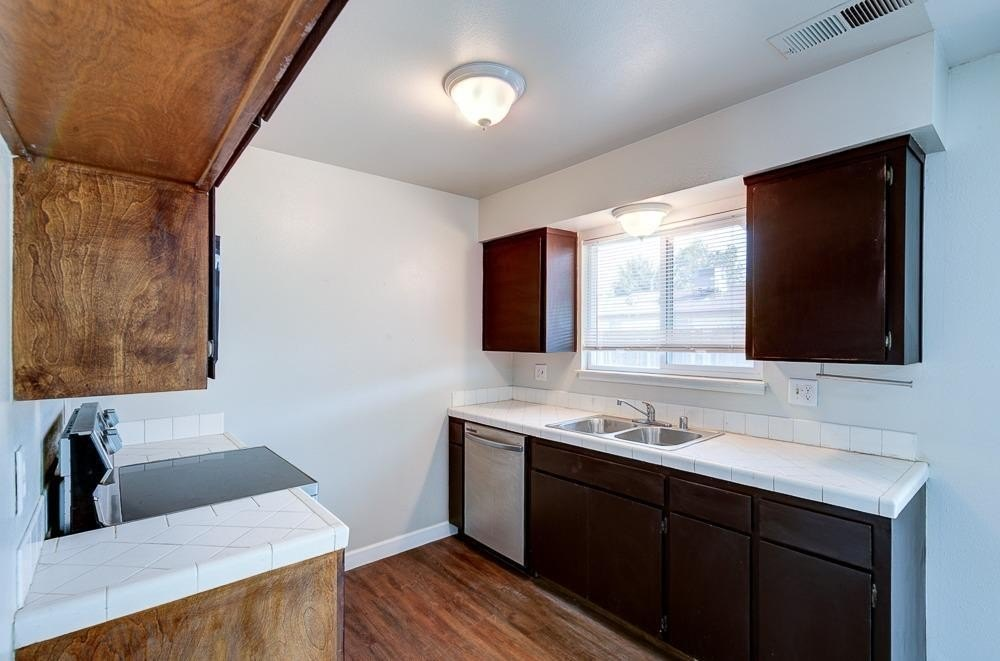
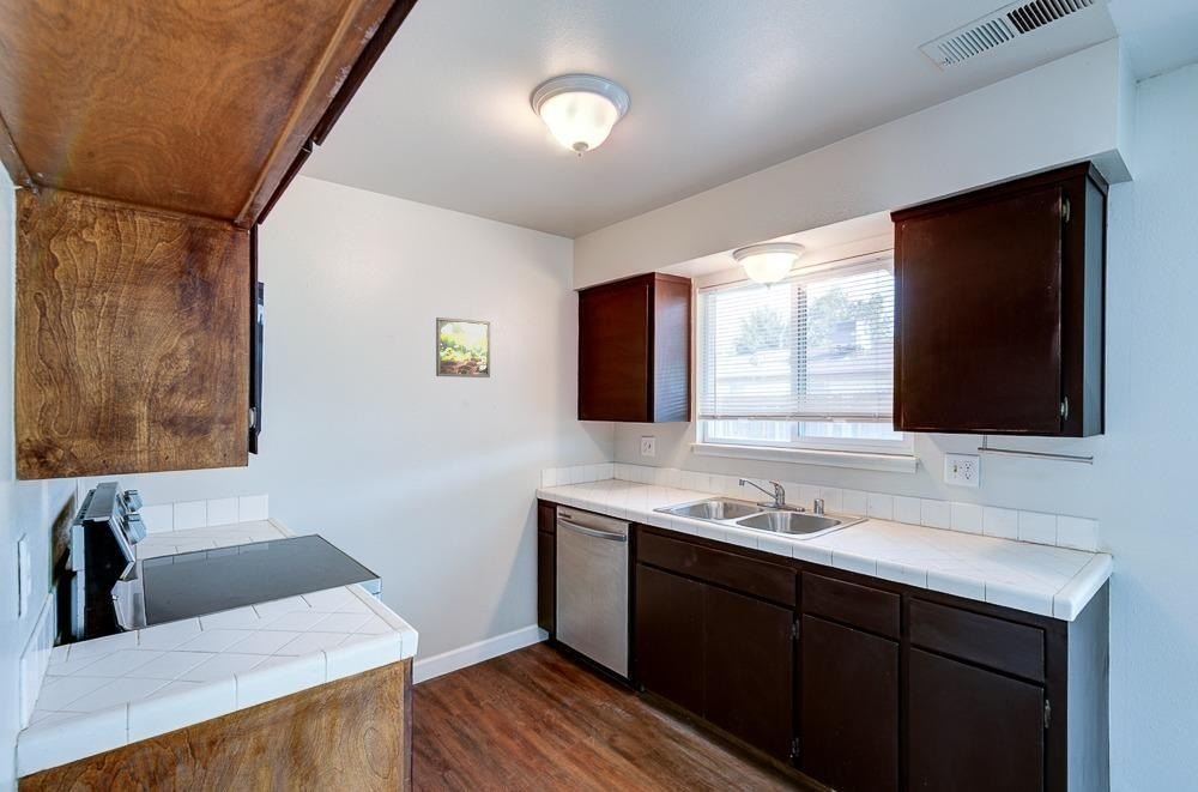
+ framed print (464, 347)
